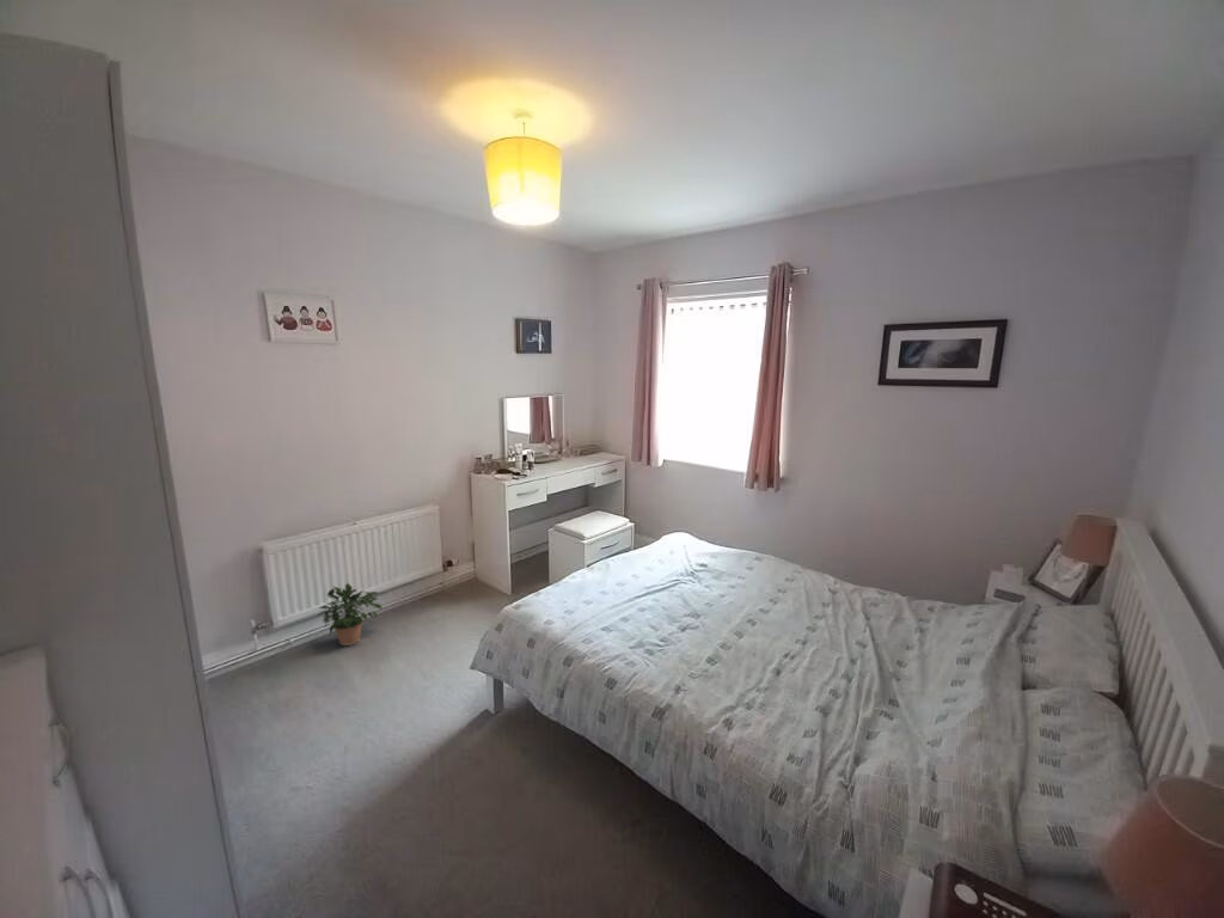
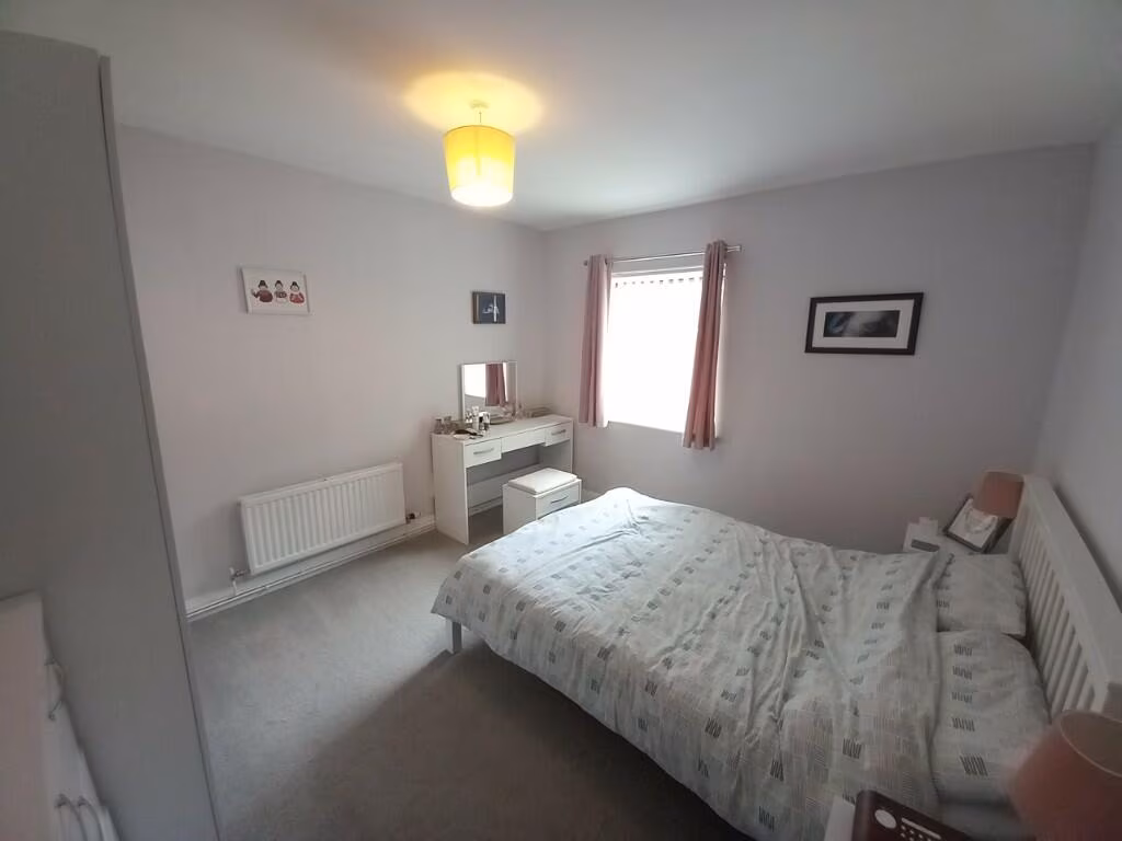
- potted plant (353, 610)
